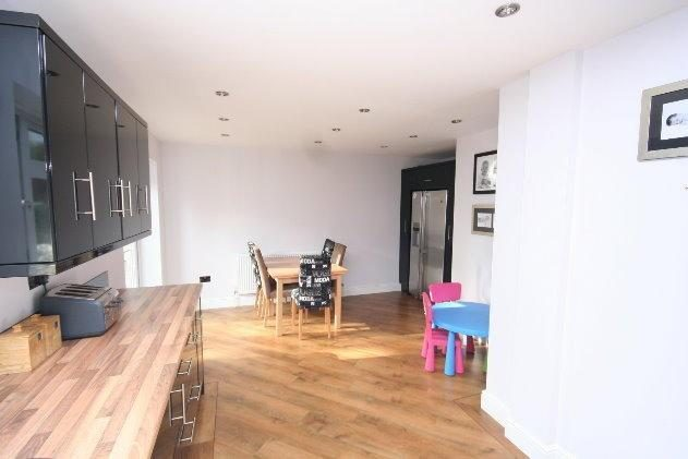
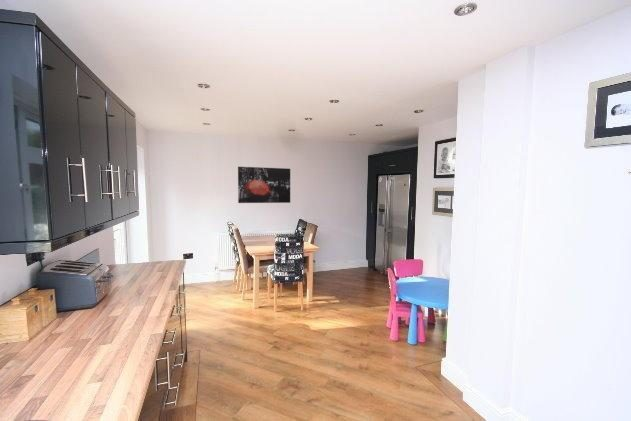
+ wall art (265, 185)
